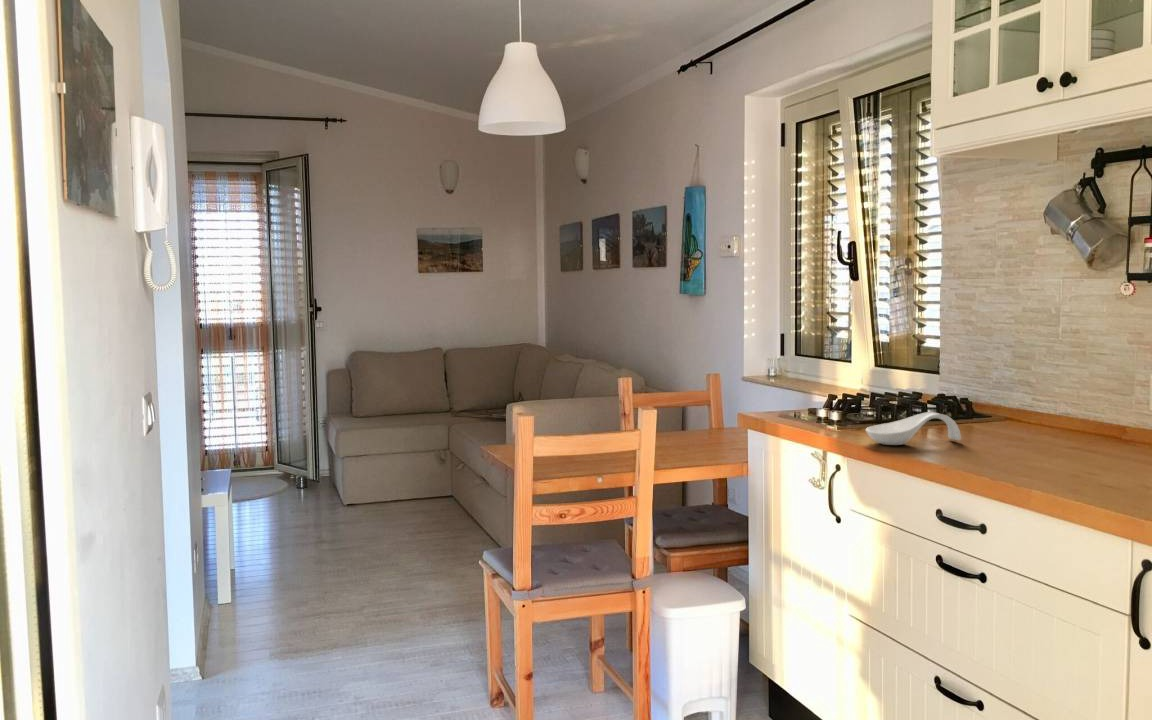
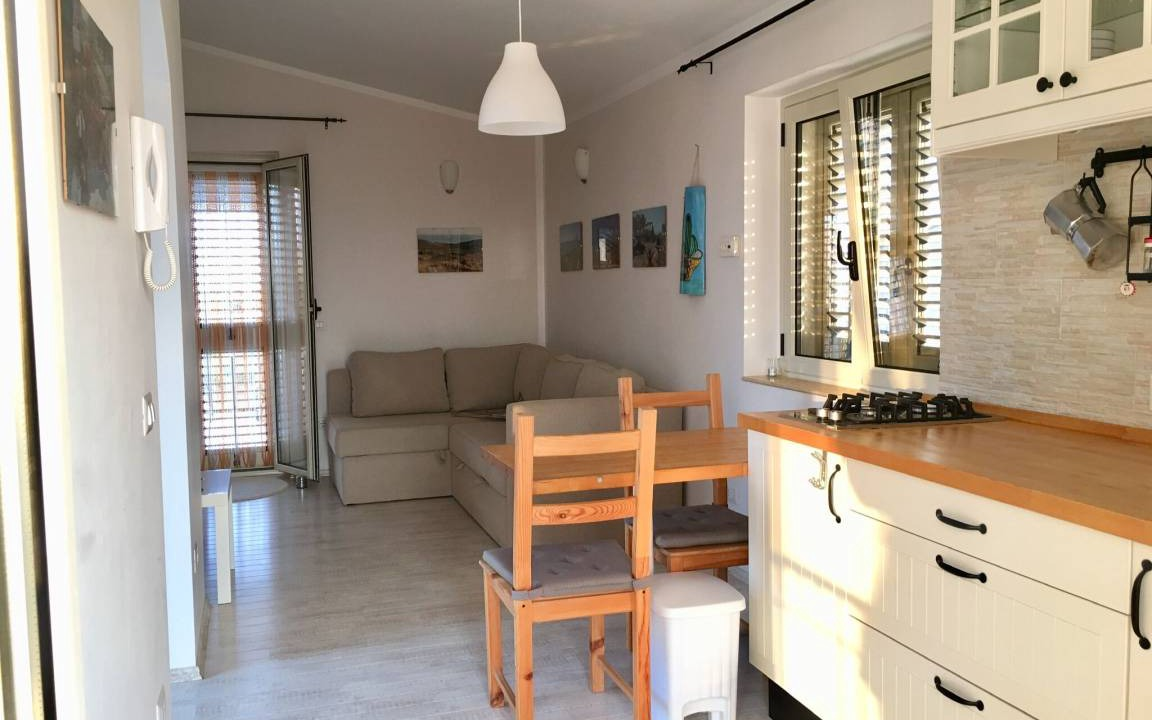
- spoon rest (912, 427)
